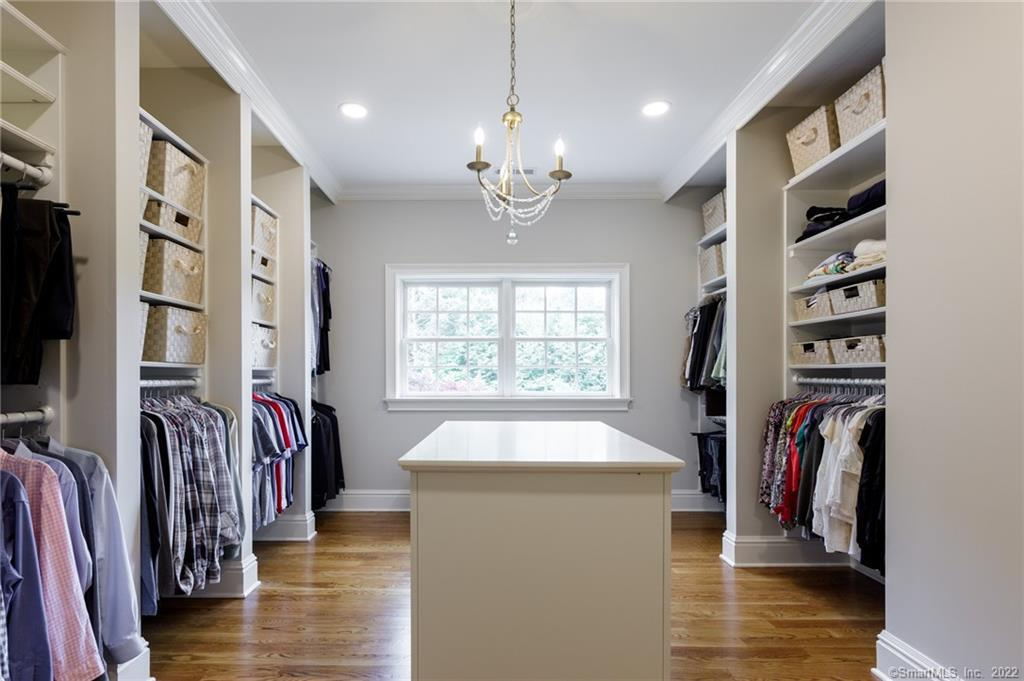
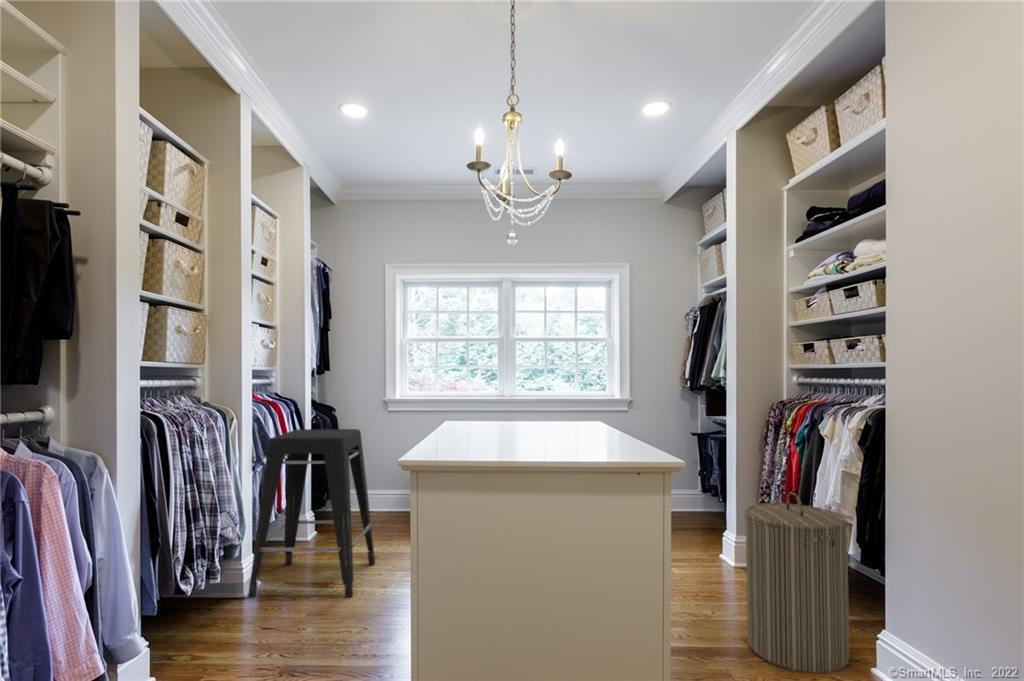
+ stool (331, 505)
+ laundry hamper (795, 571)
